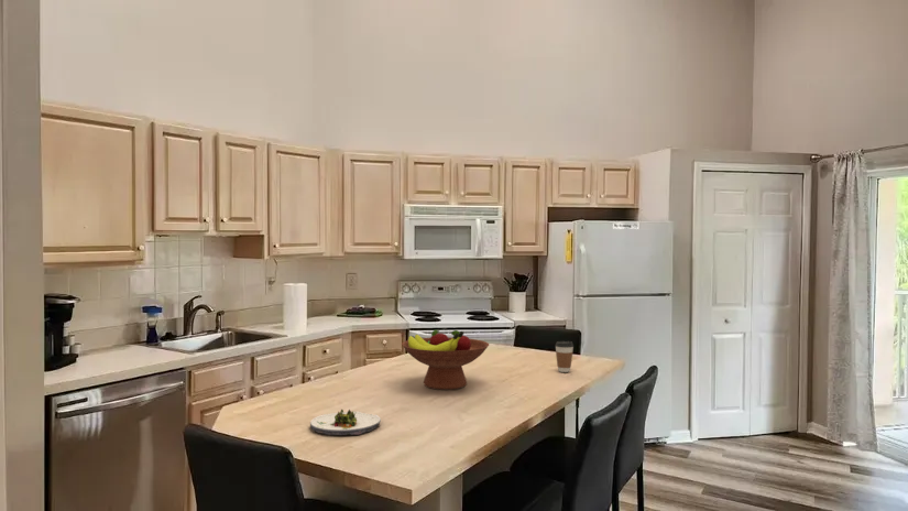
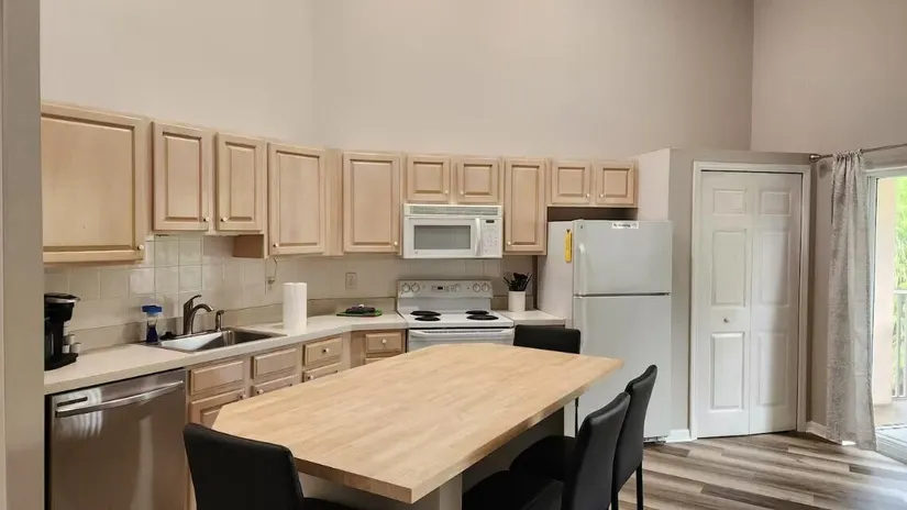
- salad plate (344, 417)
- fruit bowl (445, 356)
- coffee cup (564, 356)
